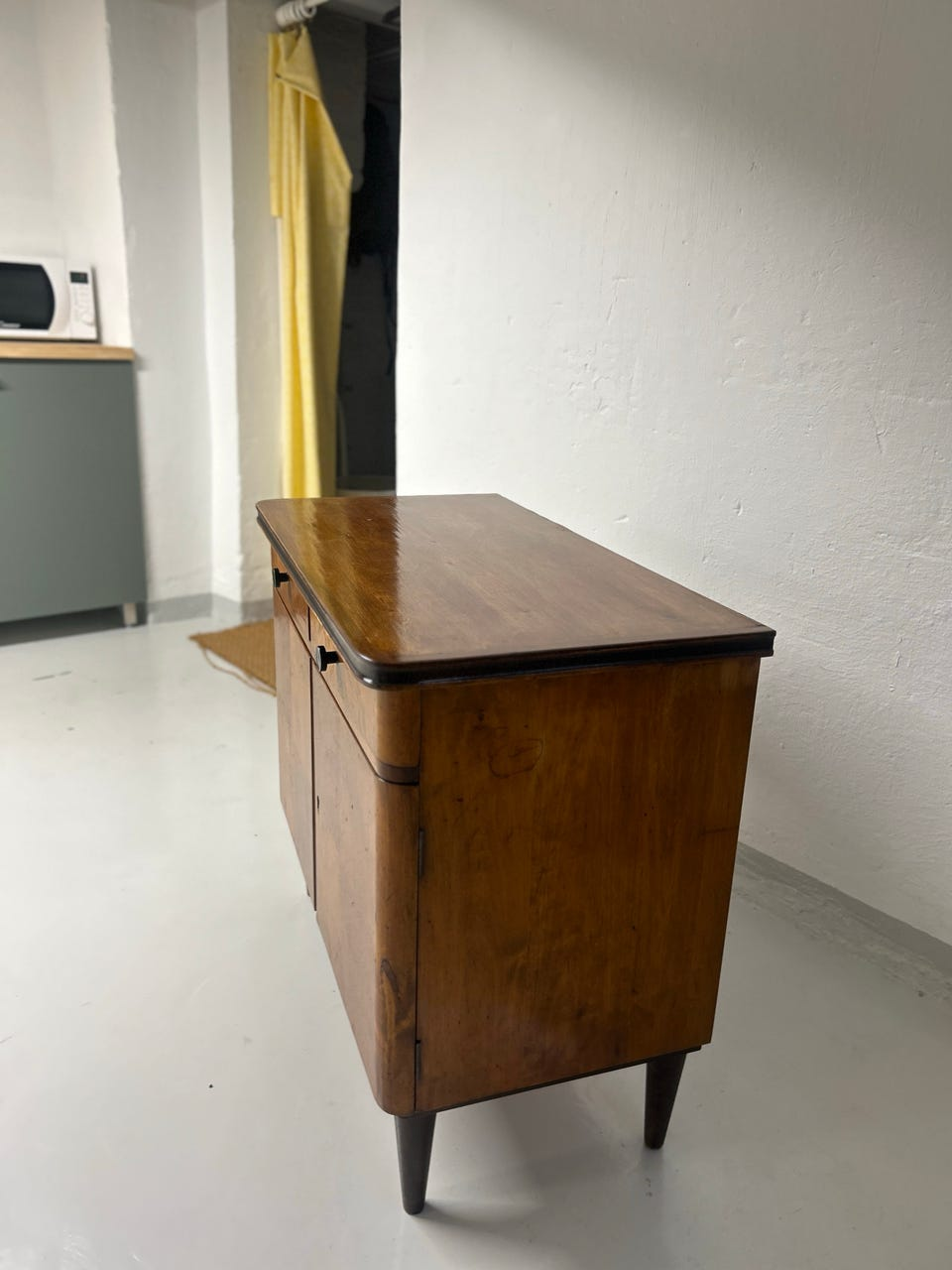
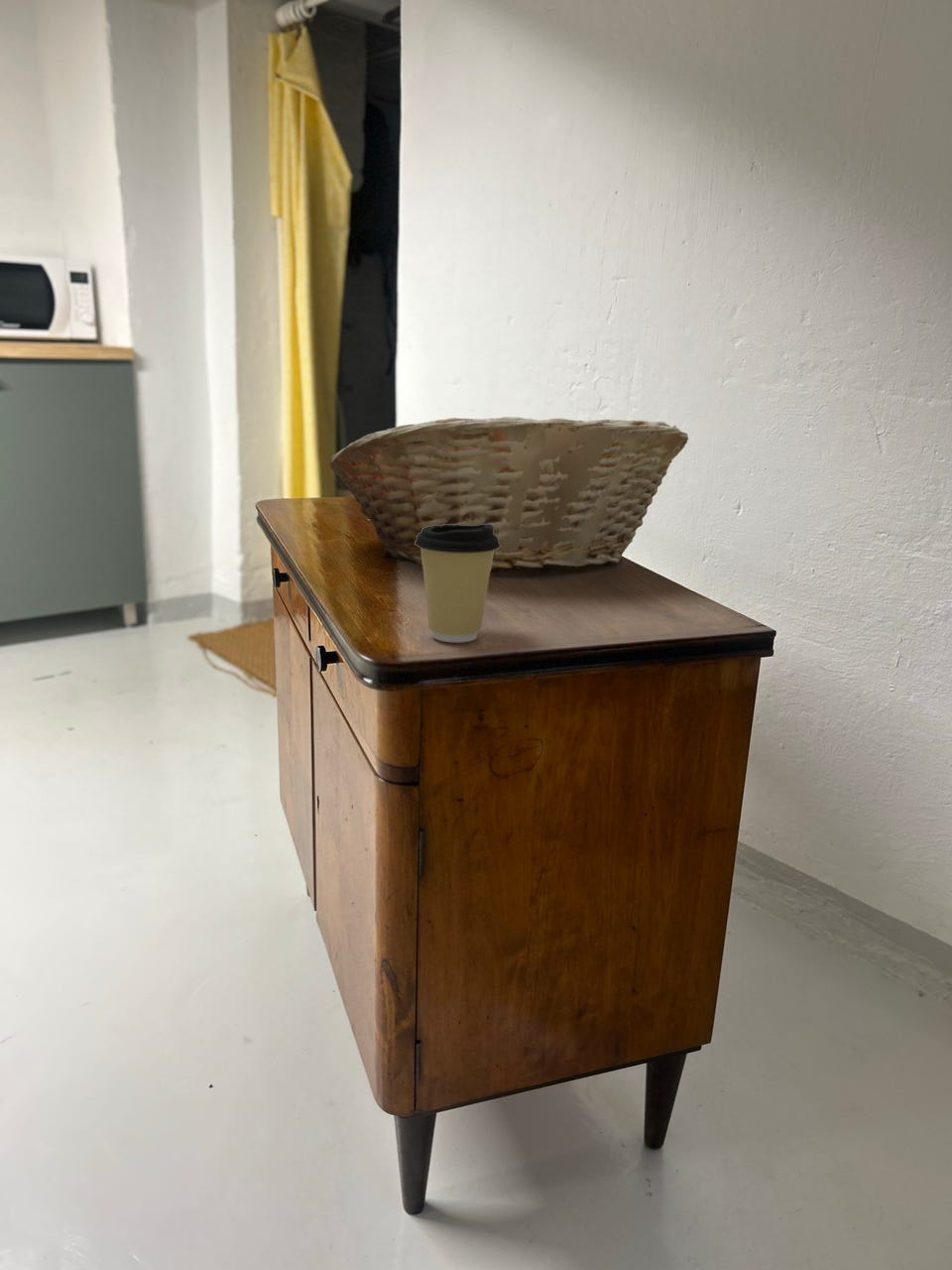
+ fruit basket (509, 484)
+ coffee cup (456, 580)
